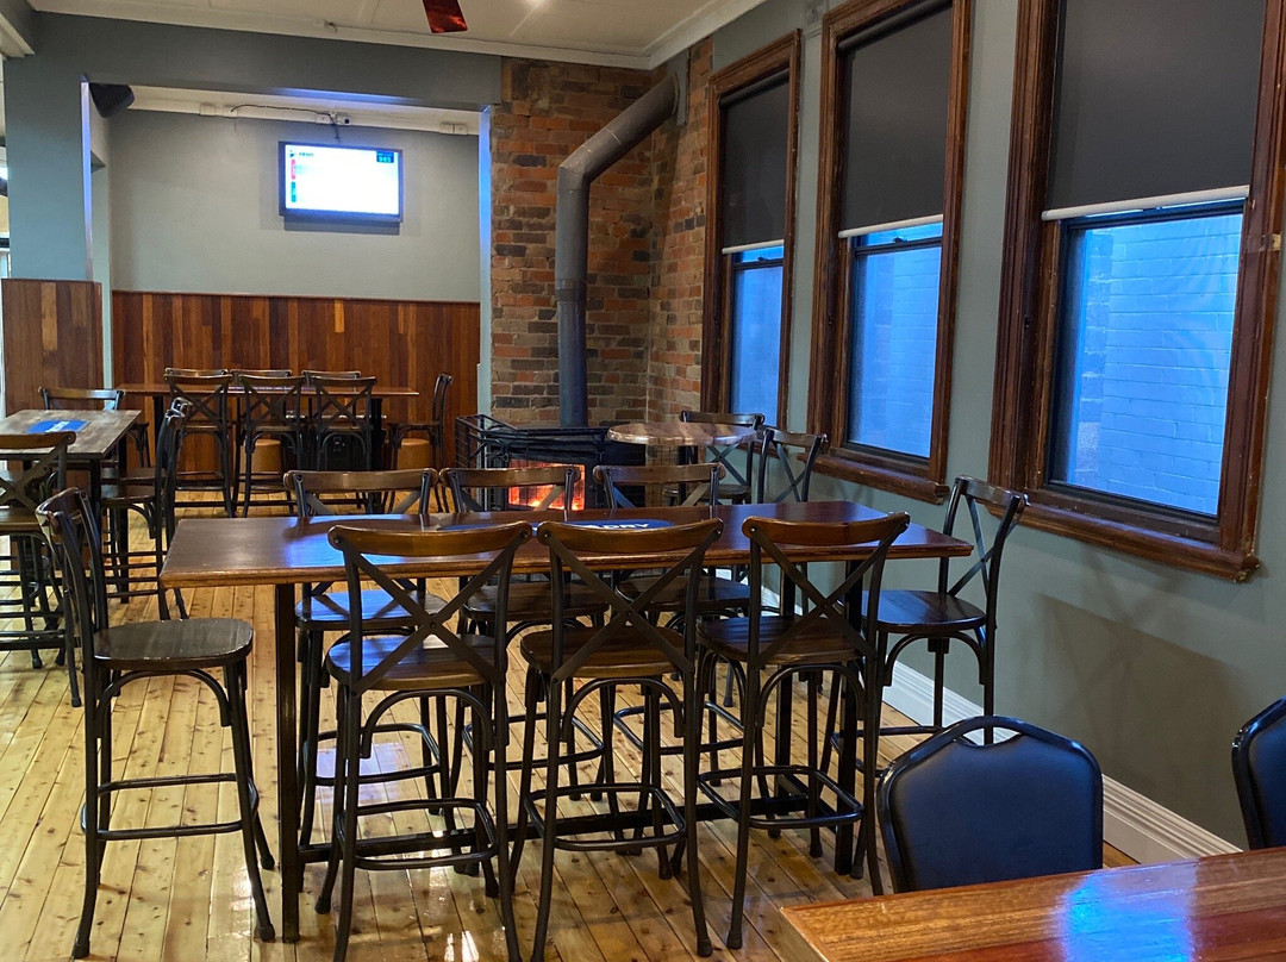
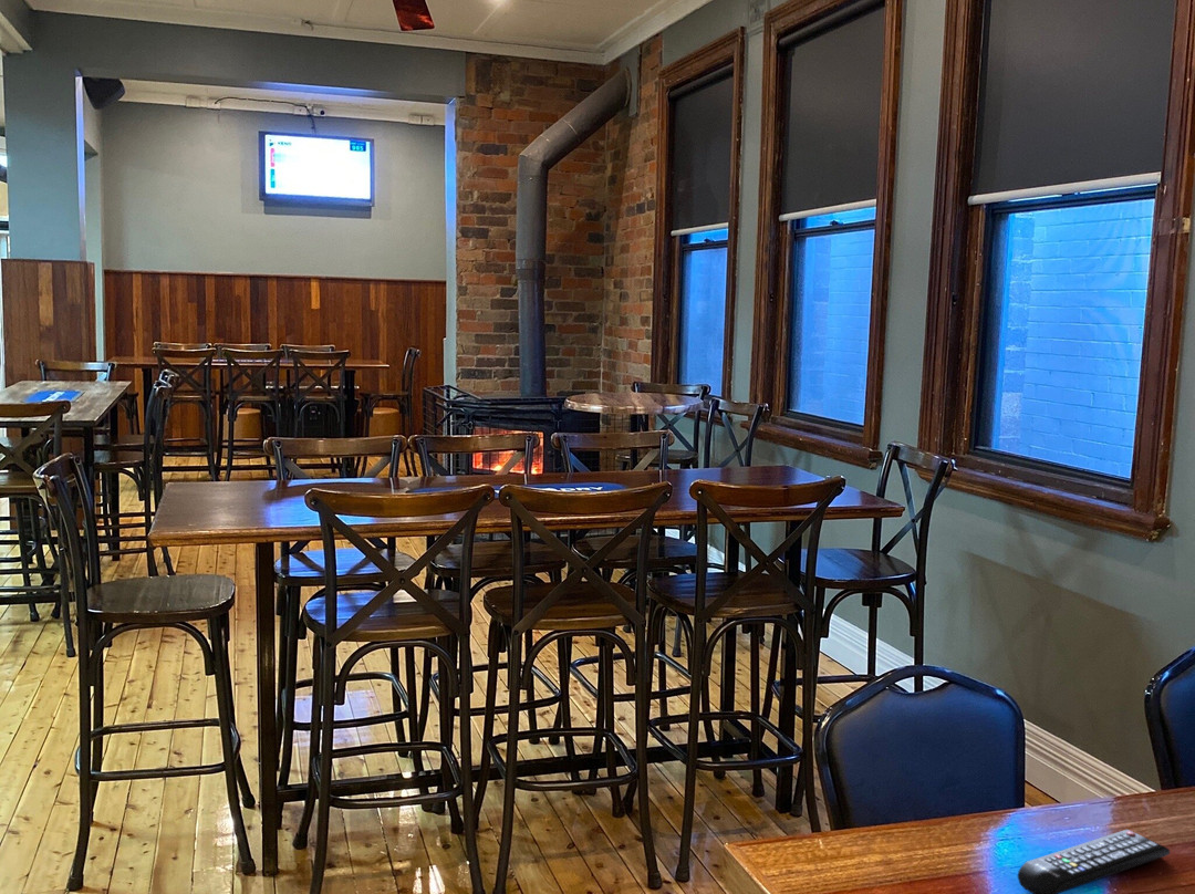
+ remote control (1095, 862)
